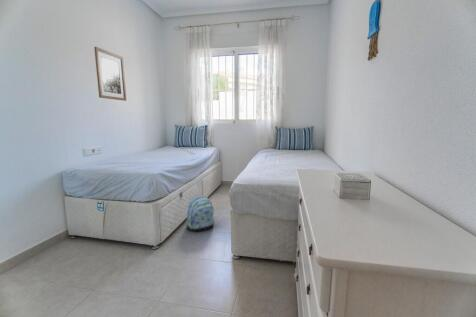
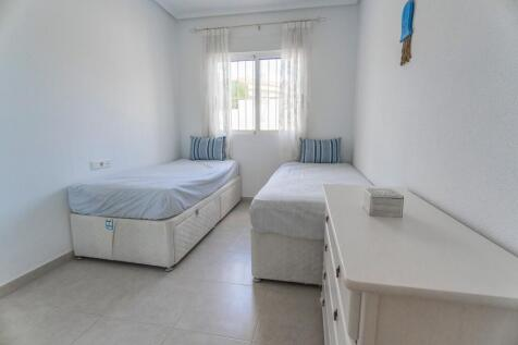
- backpack (201, 212)
- wall art (111, 76)
